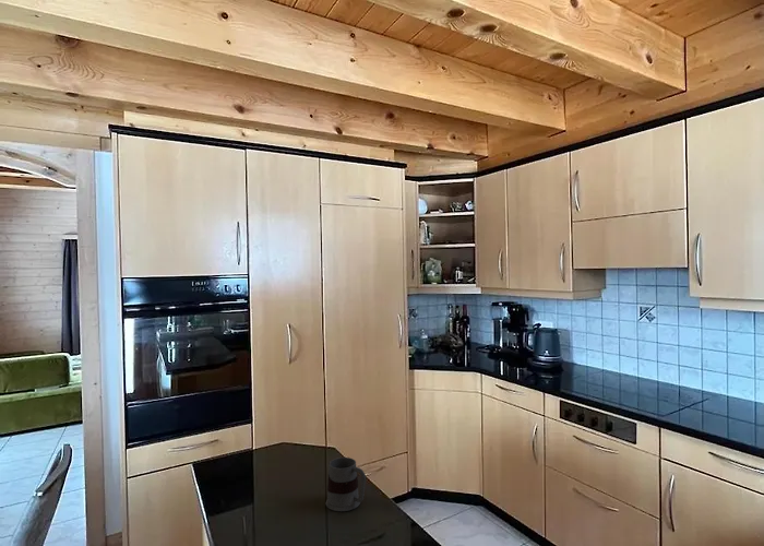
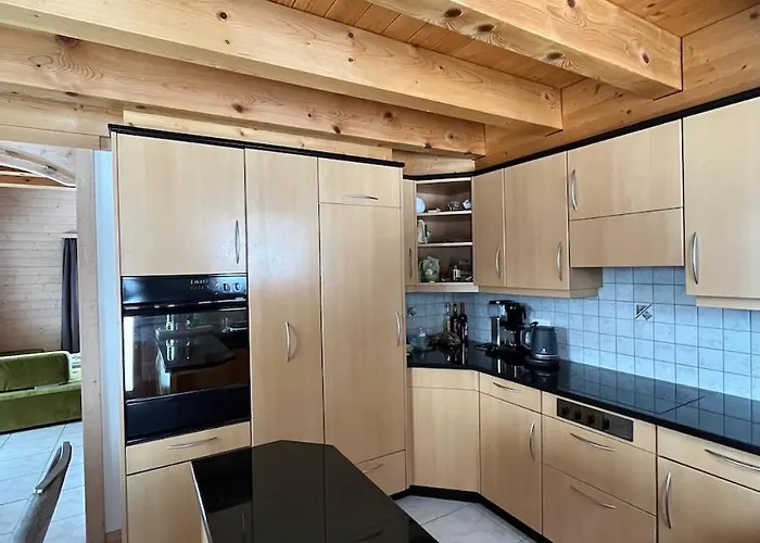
- mug (347, 484)
